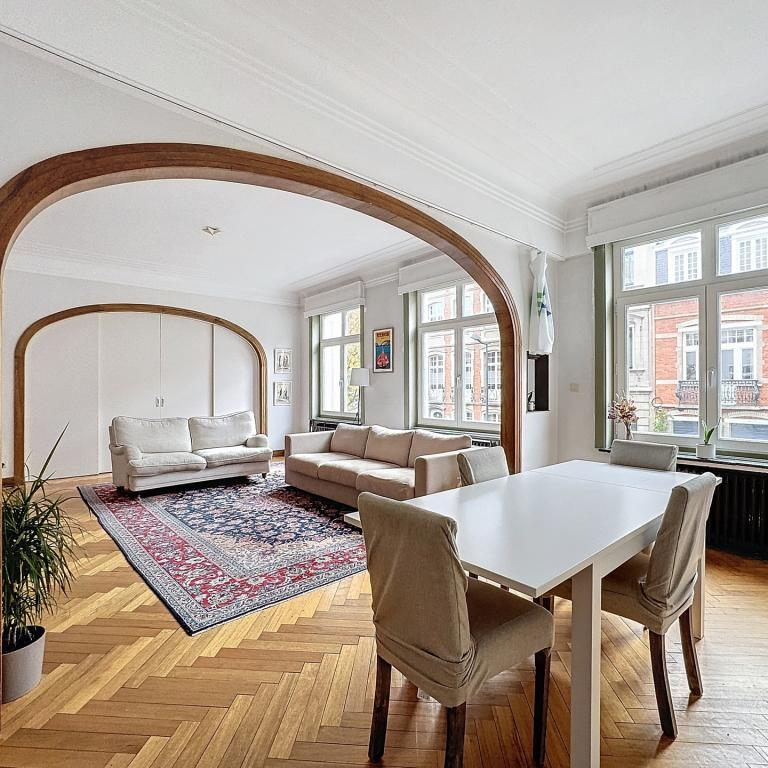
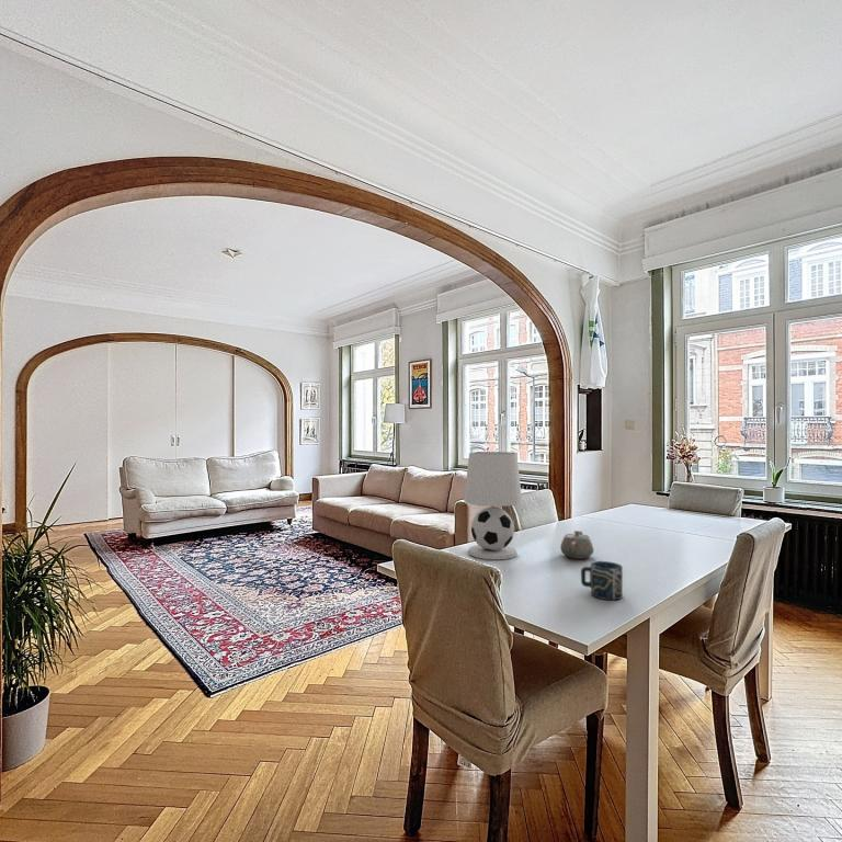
+ teapot (577, 543)
+ cup (601, 579)
+ table lamp (492, 502)
